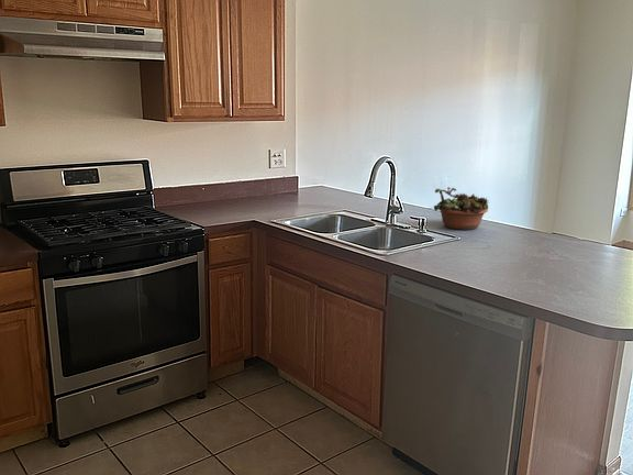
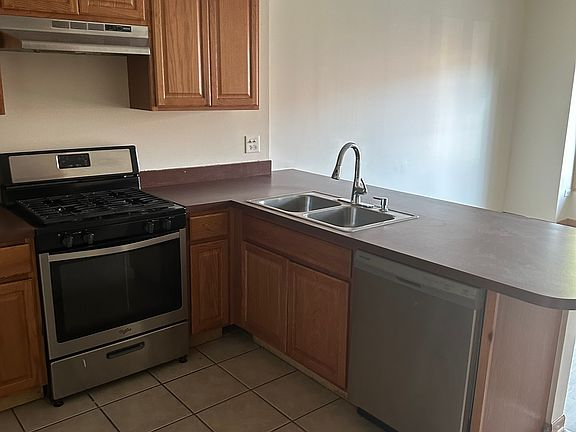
- succulent planter (460, 206)
